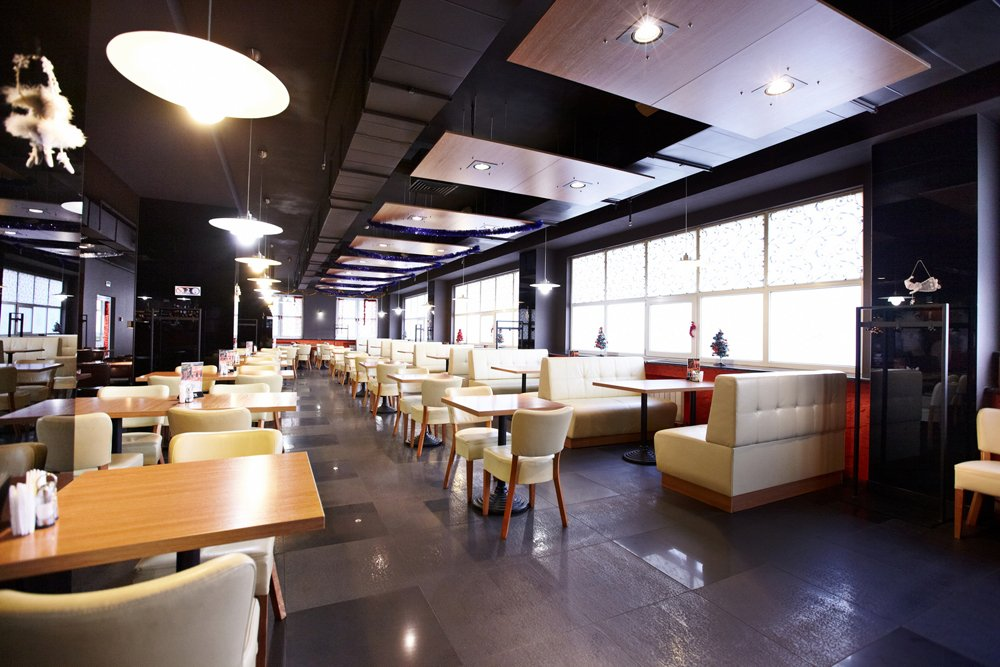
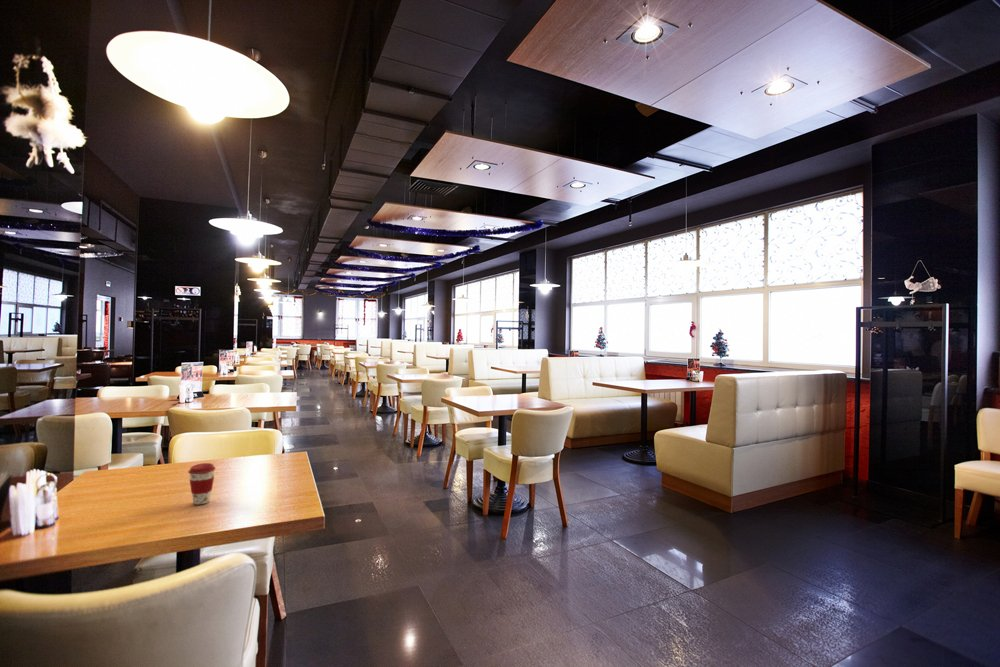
+ coffee cup (201, 483)
